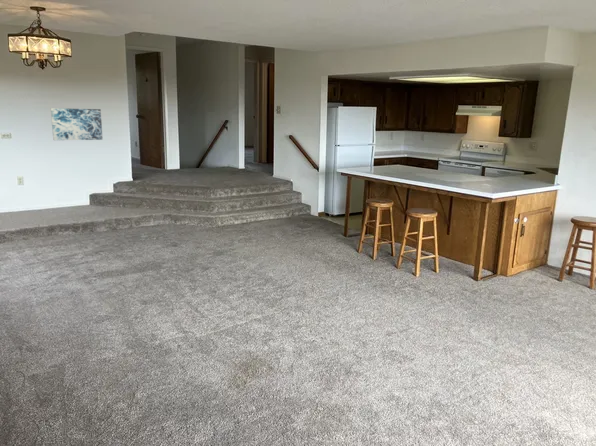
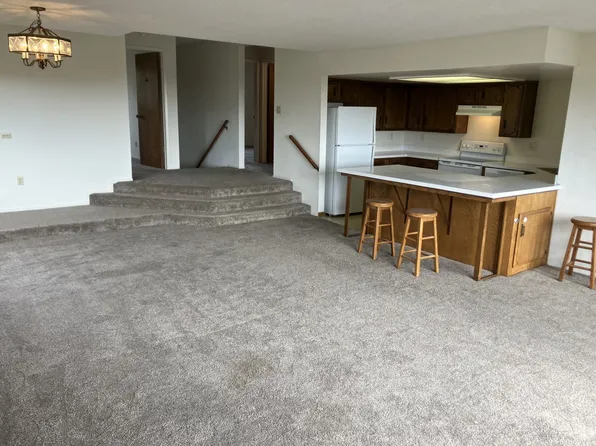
- wall art (77, 124)
